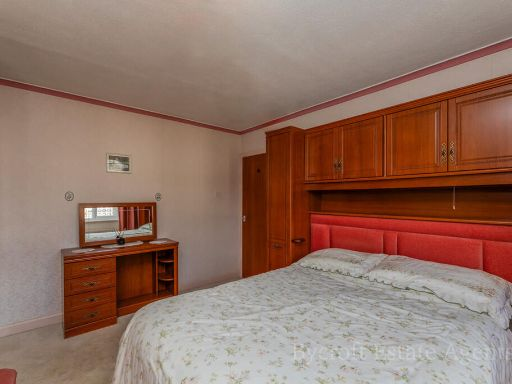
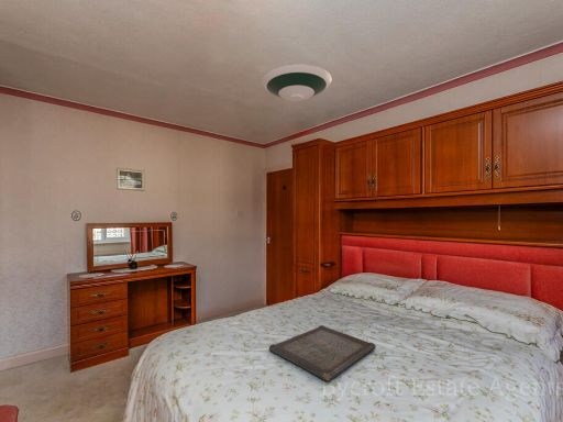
+ serving tray (323, 347)
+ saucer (296, 90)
